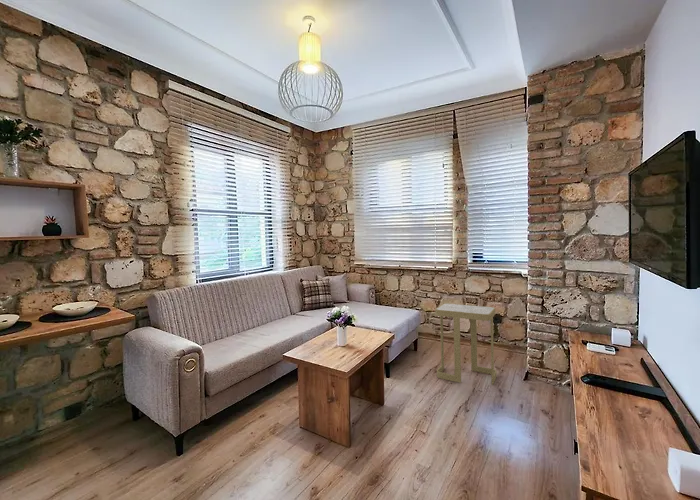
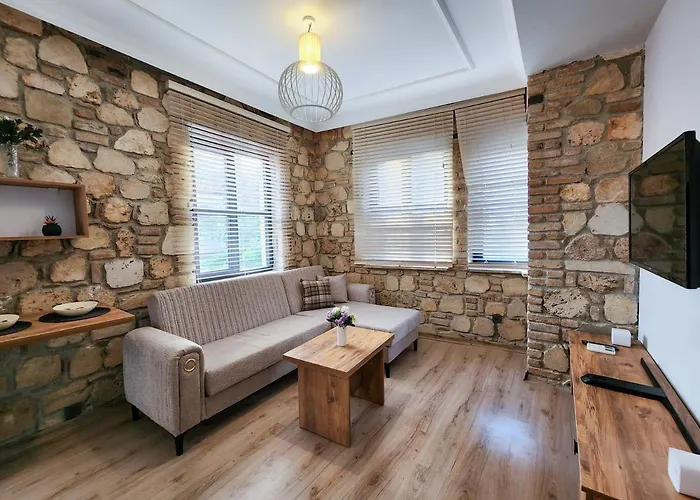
- side table (471, 342)
